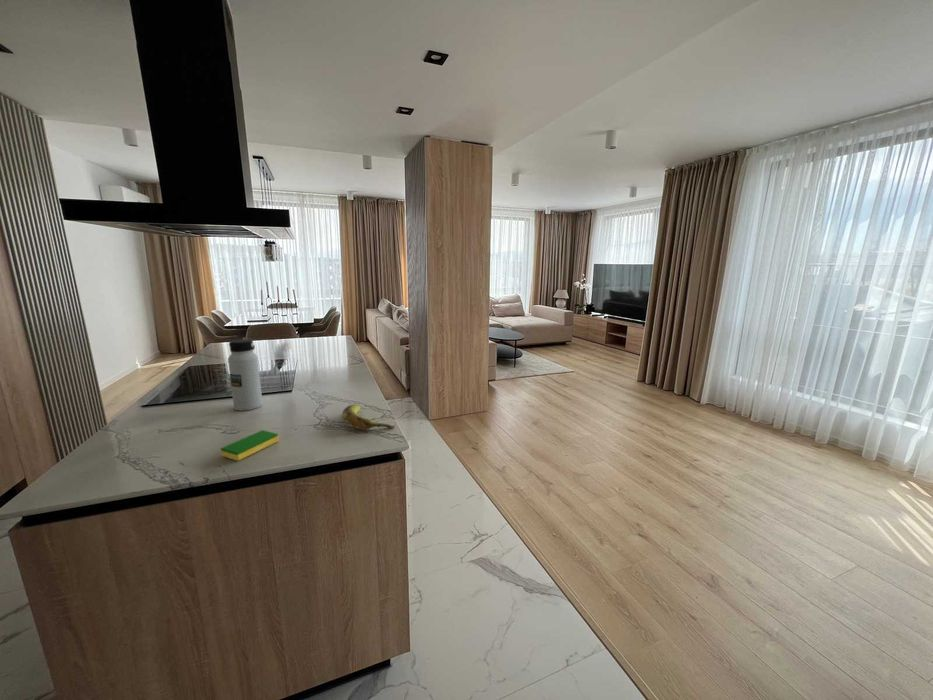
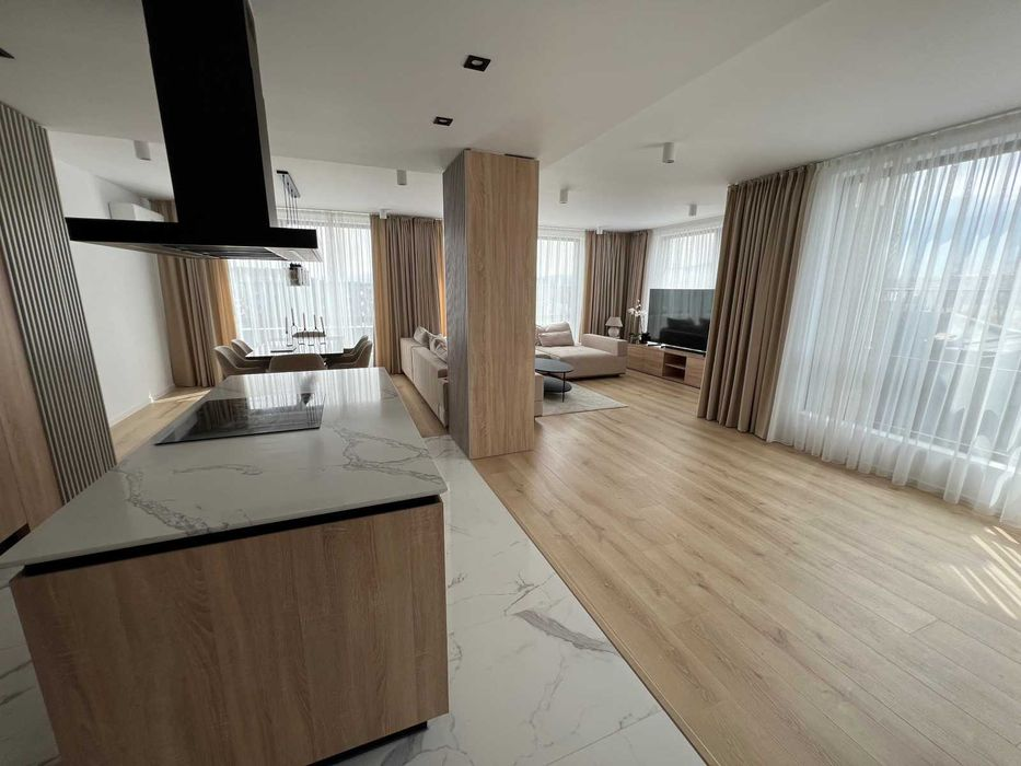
- water bottle (244, 374)
- dish sponge (251, 444)
- banana (366, 418)
